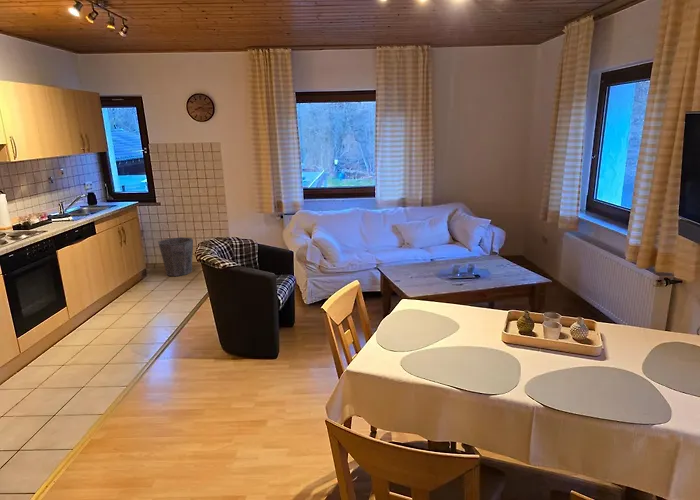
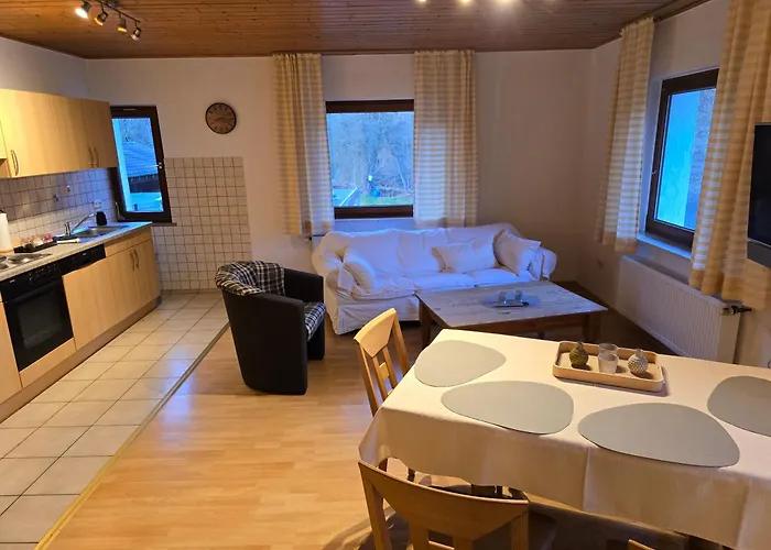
- waste bin (177, 256)
